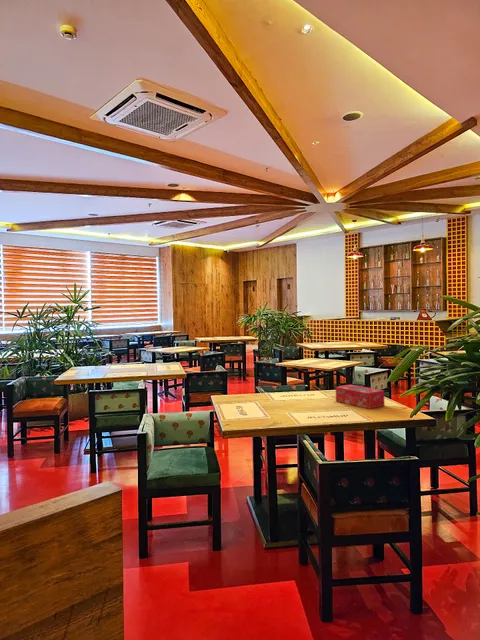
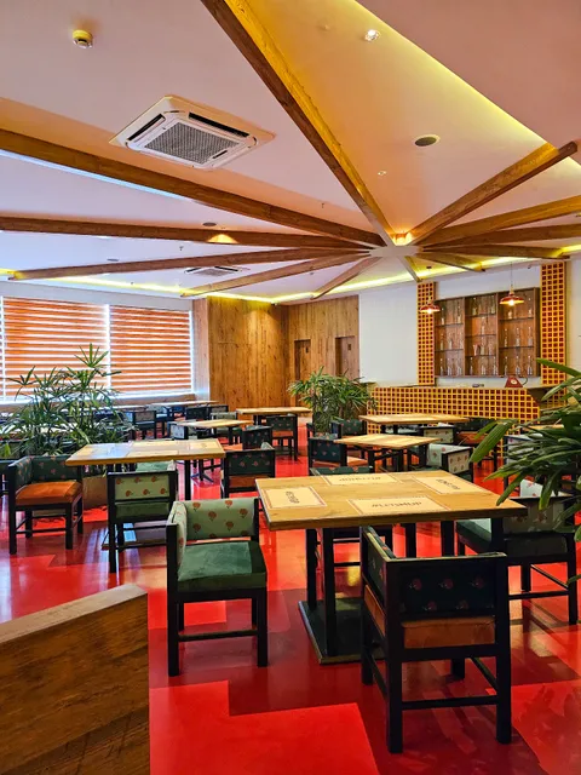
- tissue box (359, 395)
